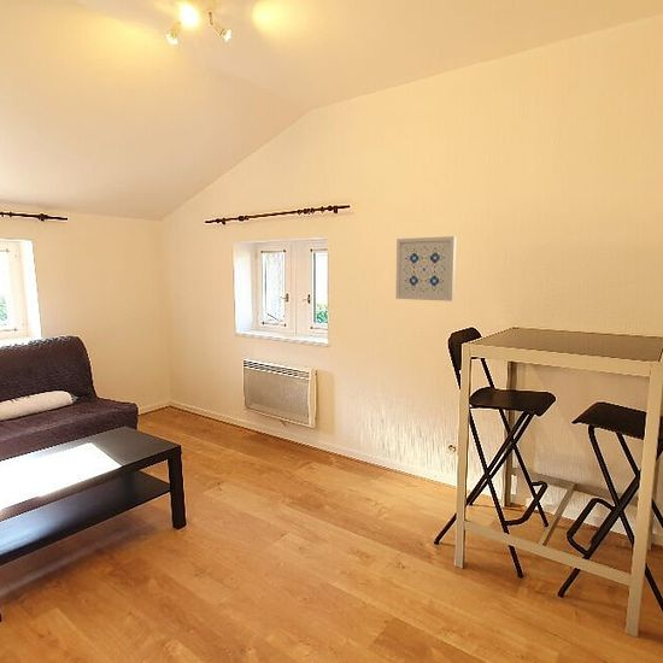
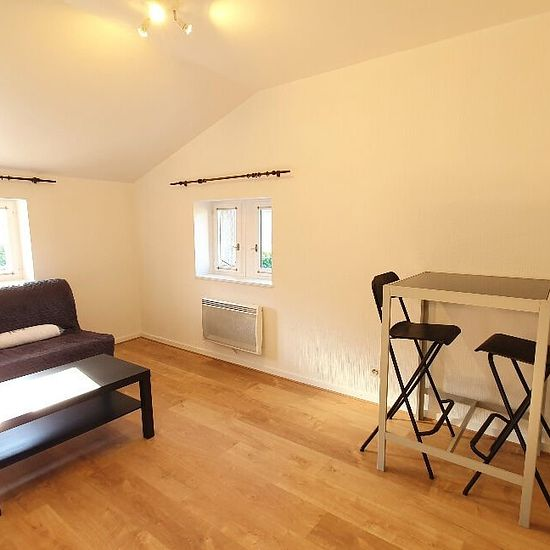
- wall art (424, 269)
